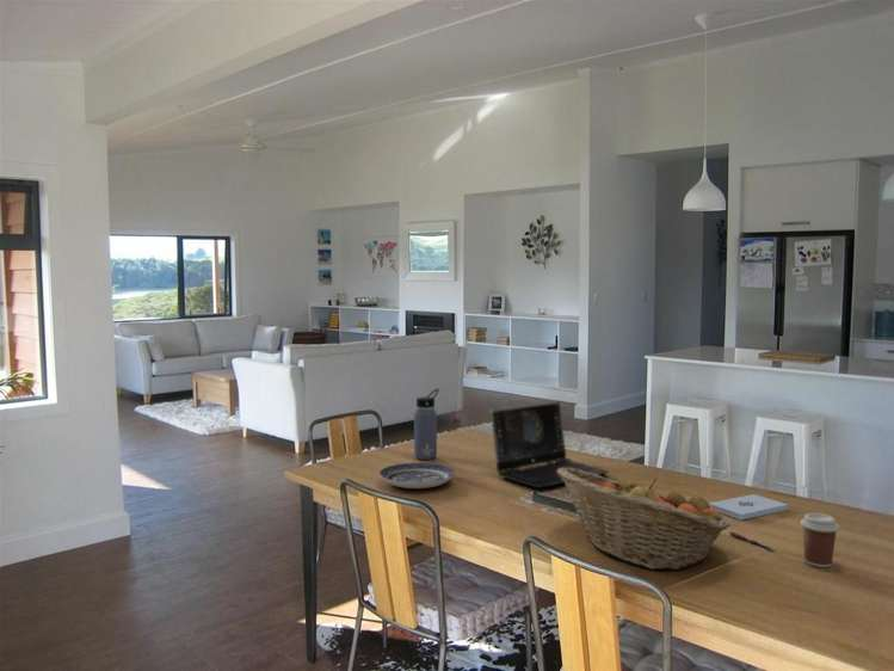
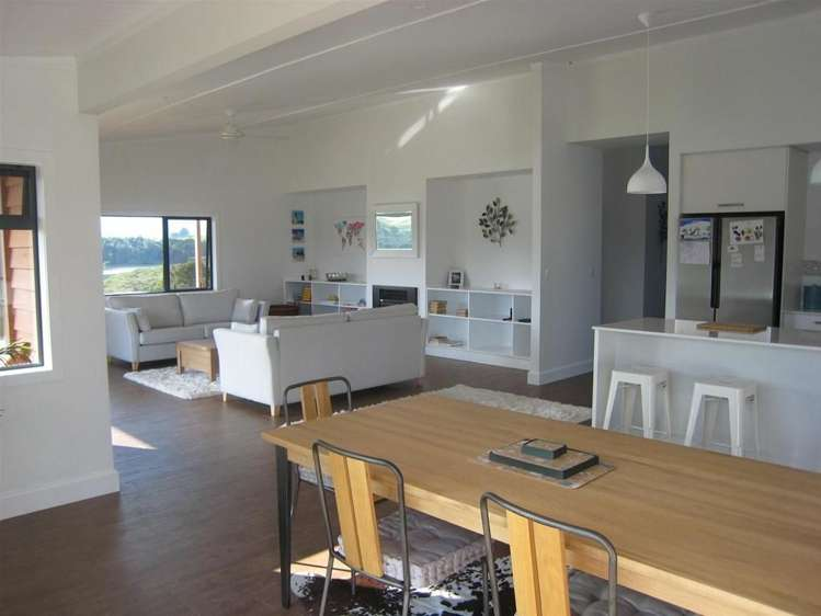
- plate (417, 478)
- laptop (549, 443)
- fruit basket (639, 510)
- coffee cup (819, 540)
- water bottle (426, 423)
- pen (751, 541)
- notepad (747, 506)
